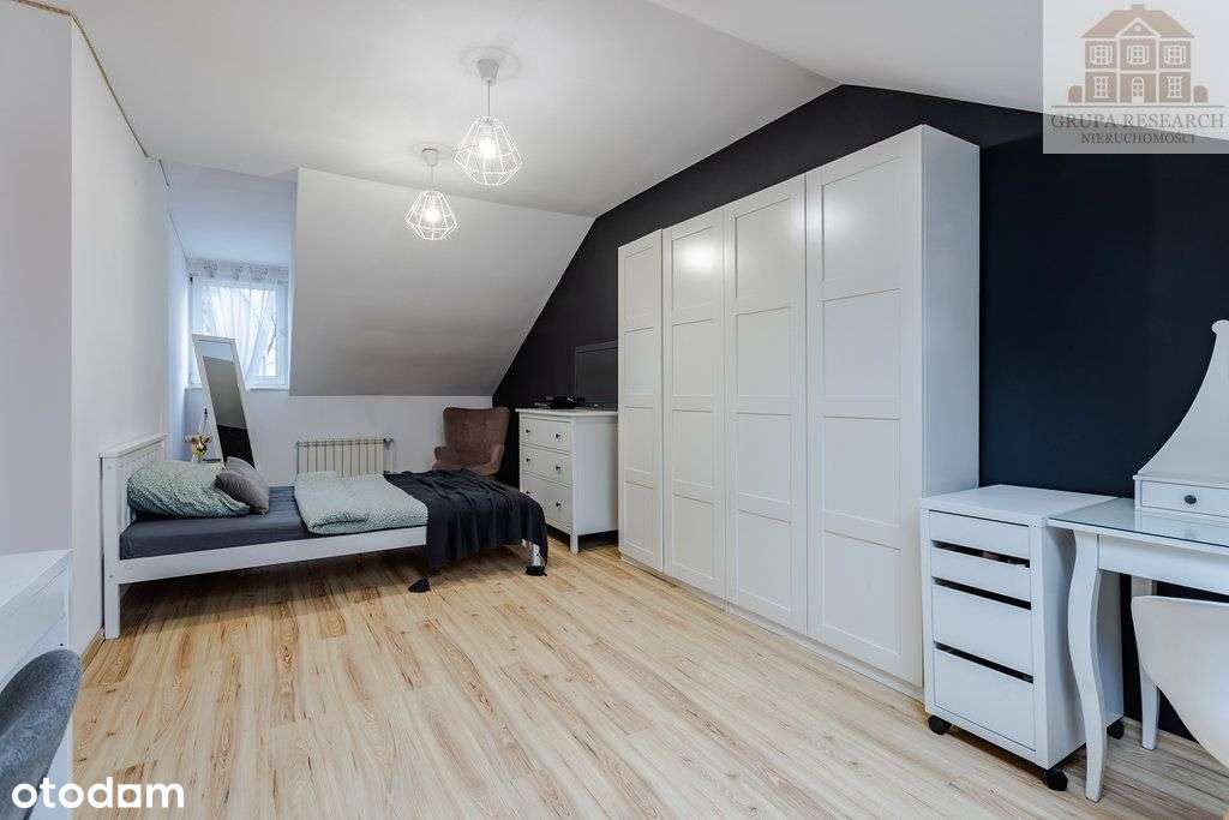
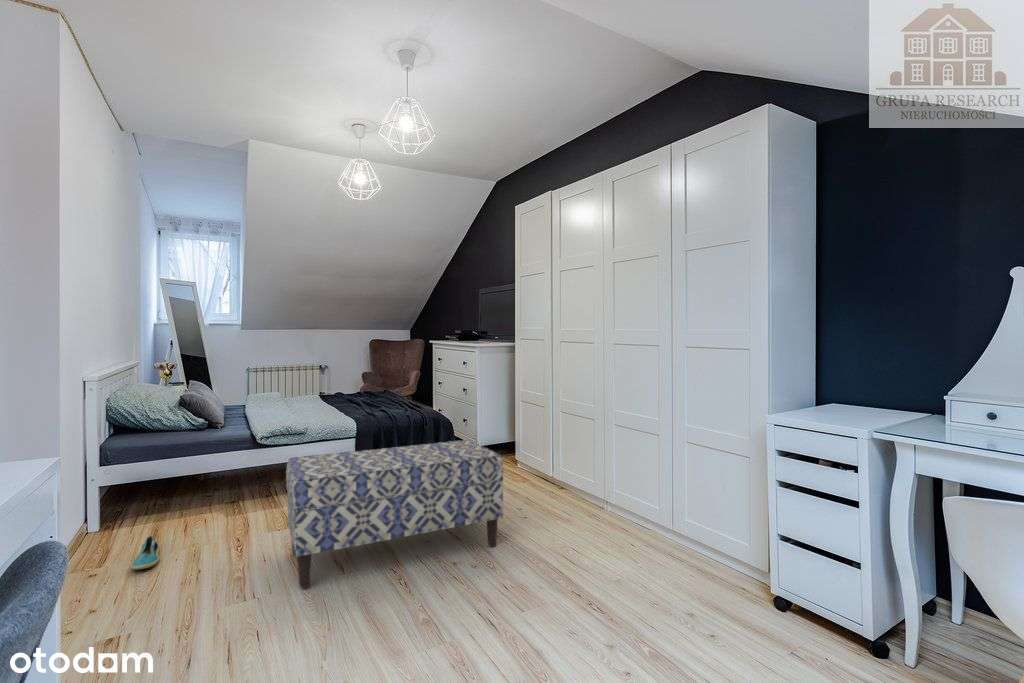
+ shoe (146, 552)
+ bench (396, 502)
